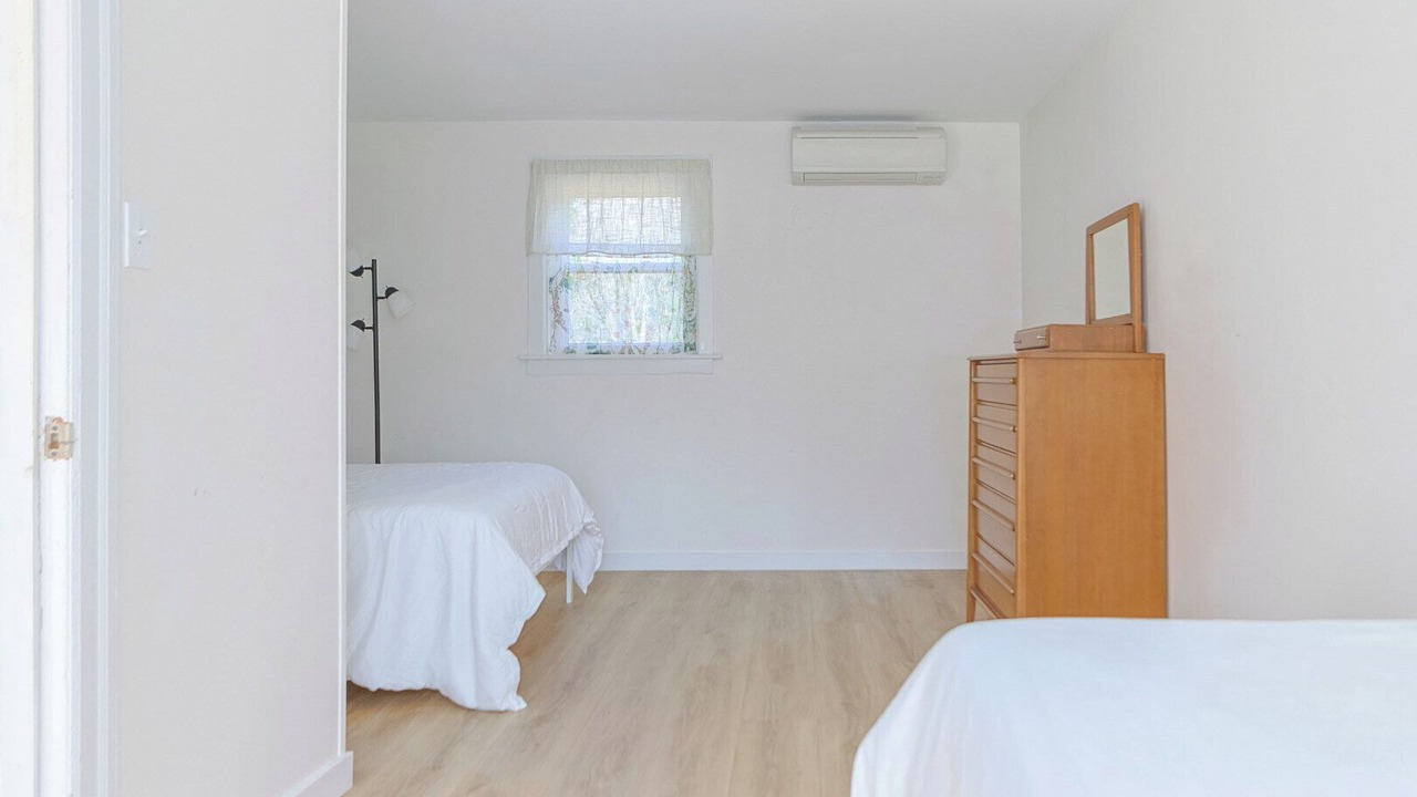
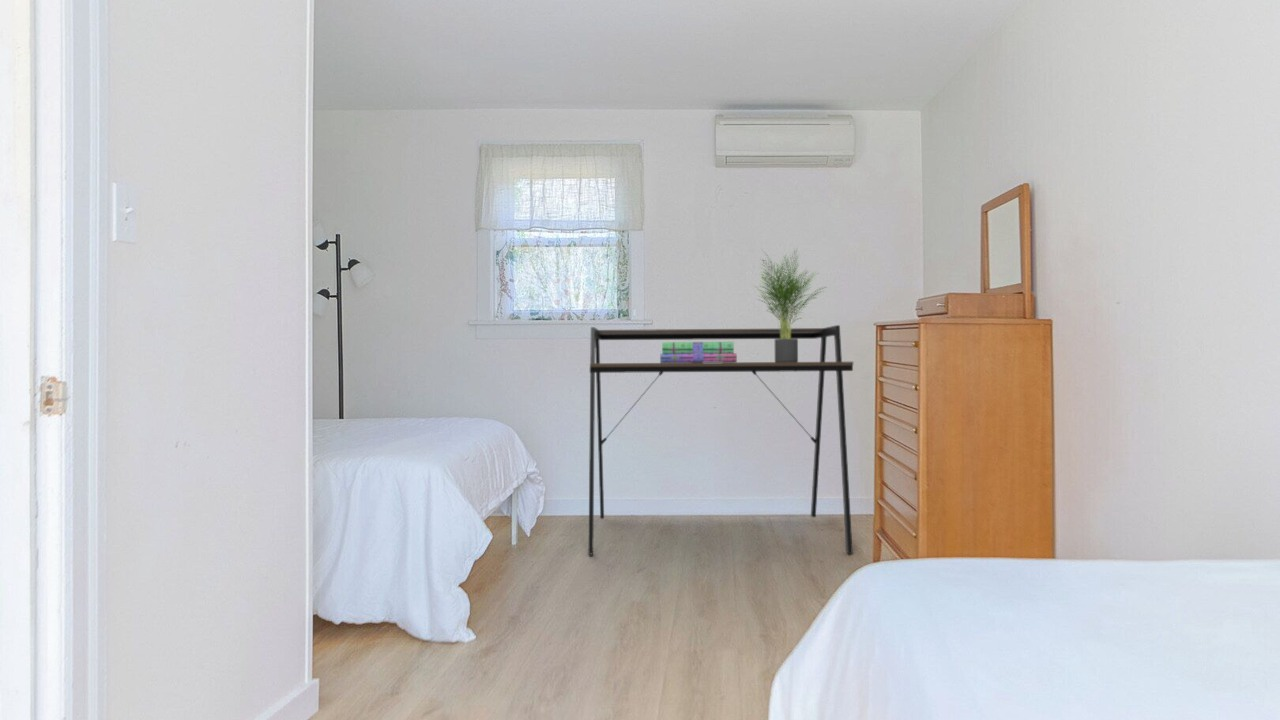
+ potted plant (791, 304)
+ stack of books (697, 352)
+ desk (713, 371)
